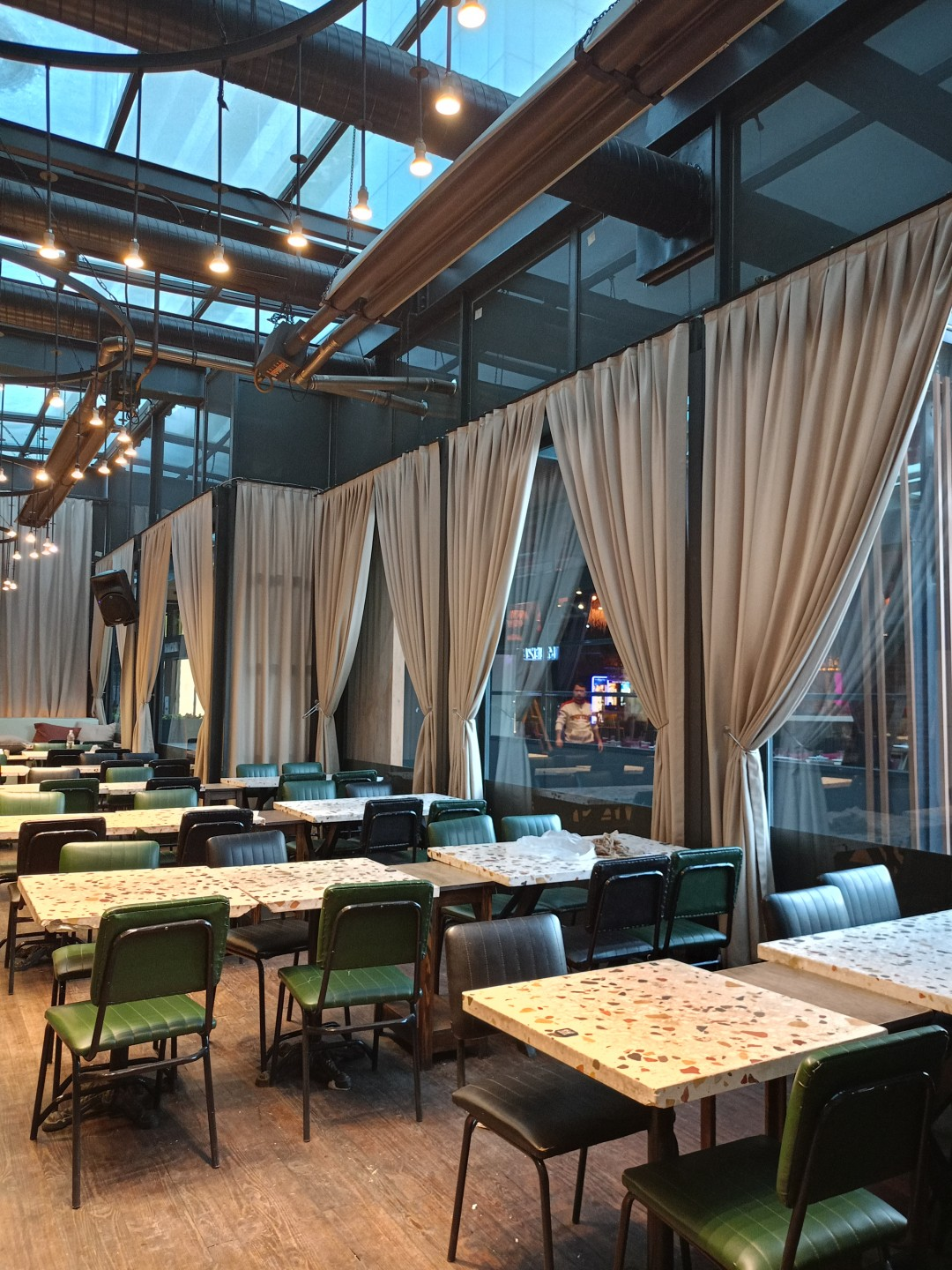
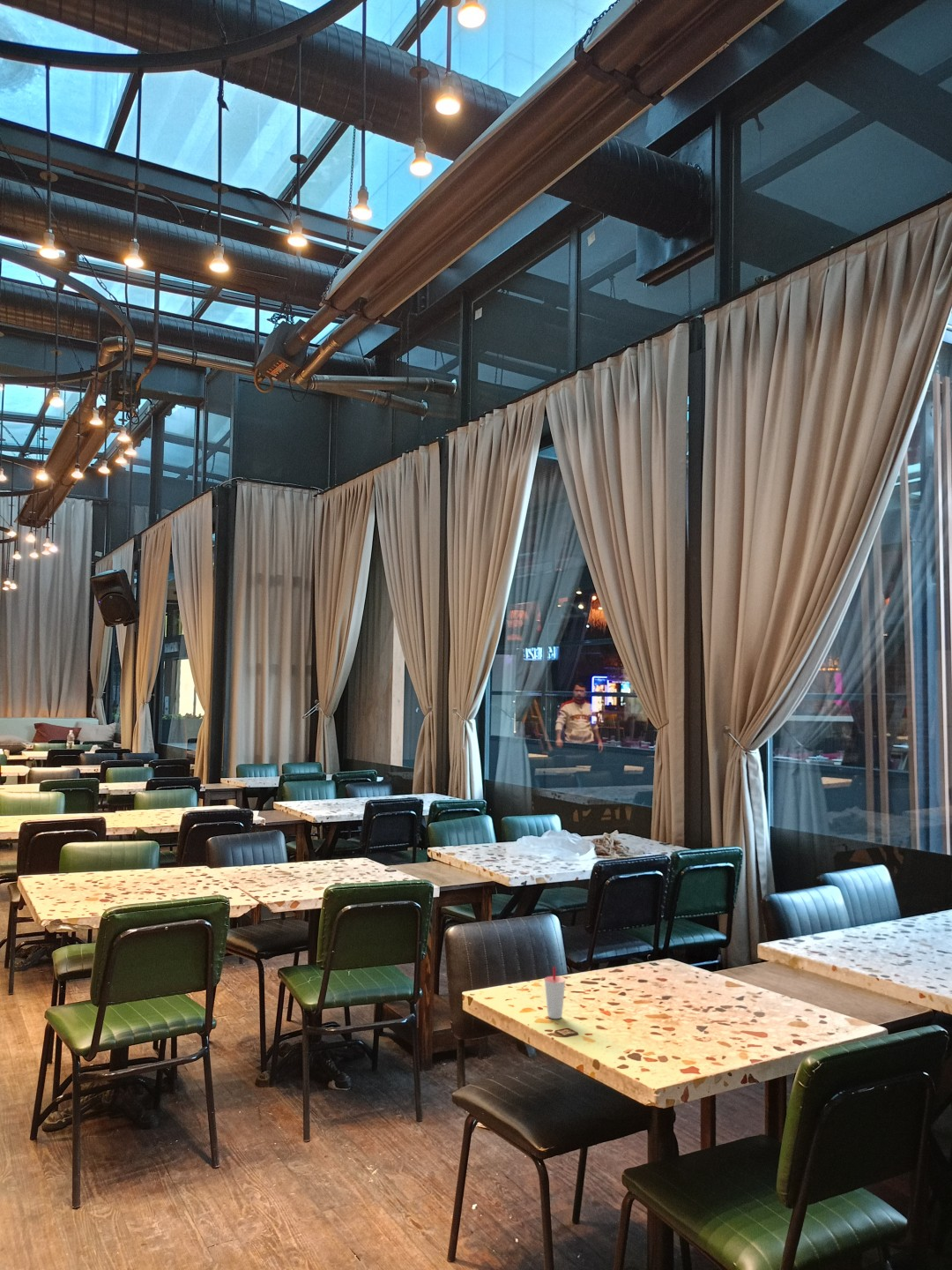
+ cup (554, 991)
